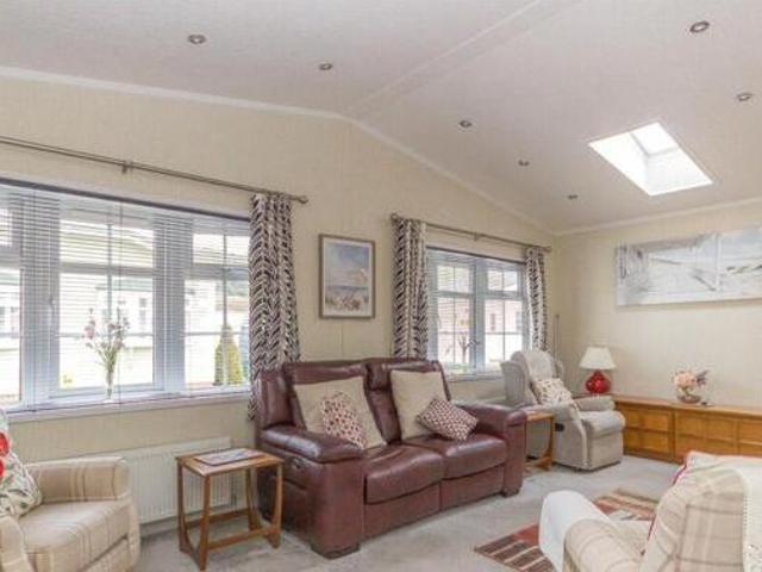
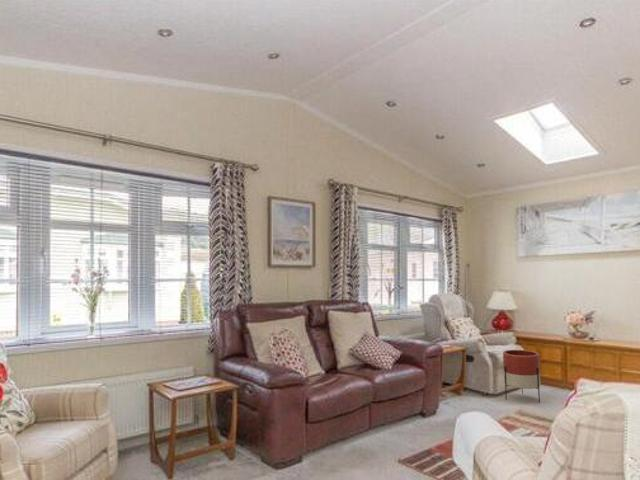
+ planter (522, 375)
